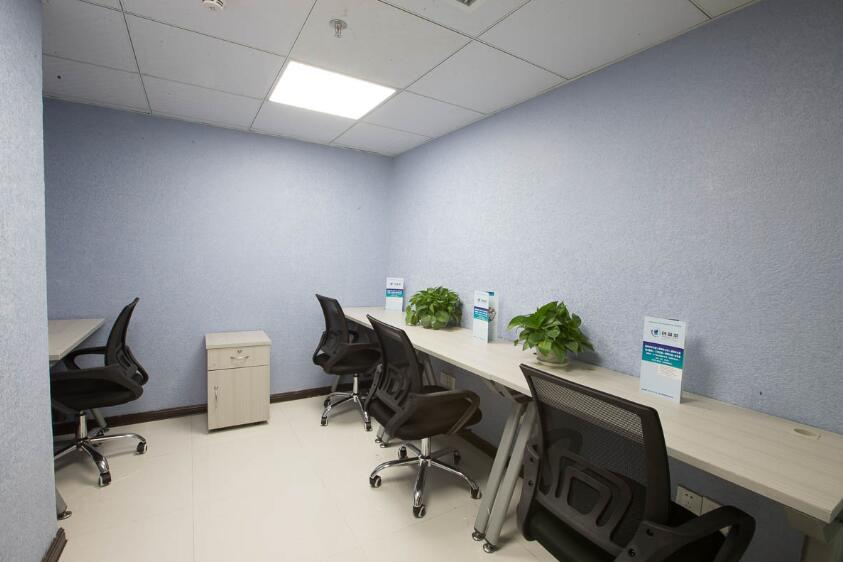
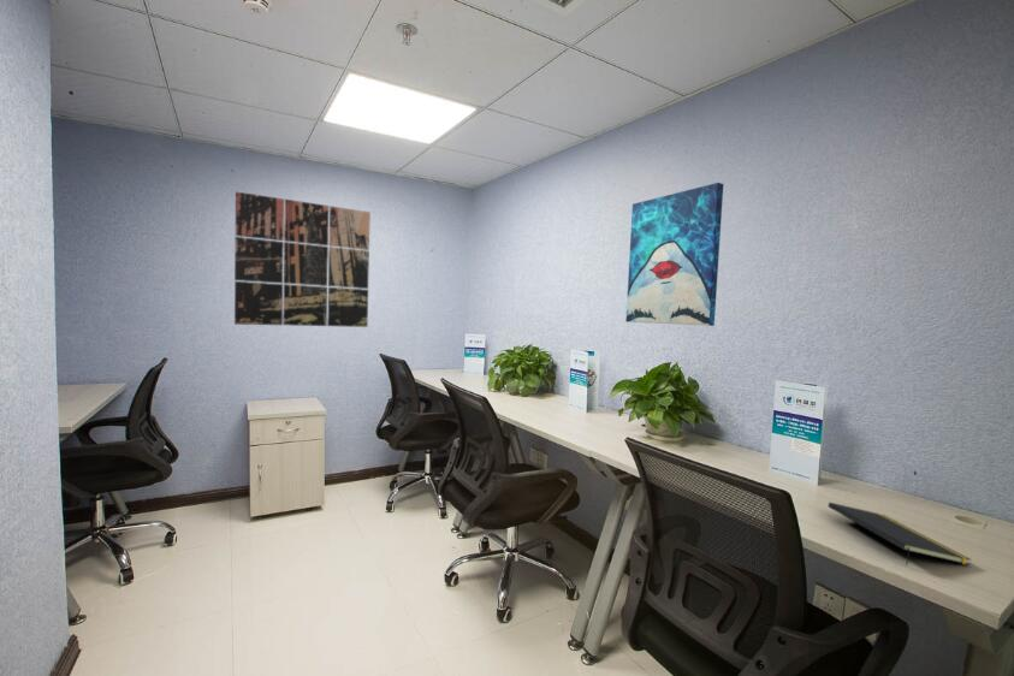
+ notepad (893, 530)
+ wall art (306, 265)
+ wall art (669, 259)
